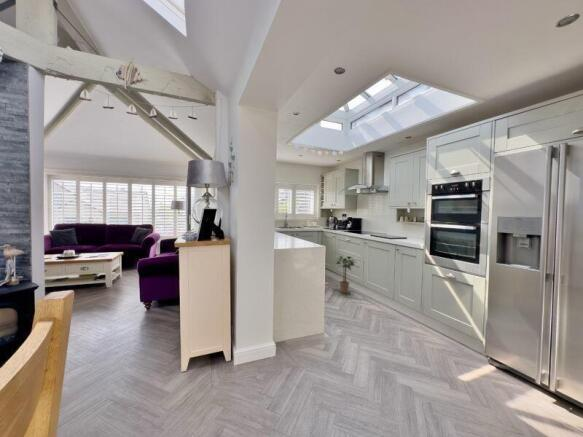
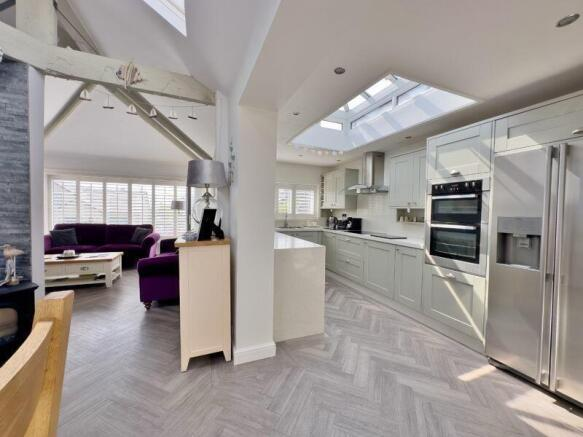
- potted plant (345, 273)
